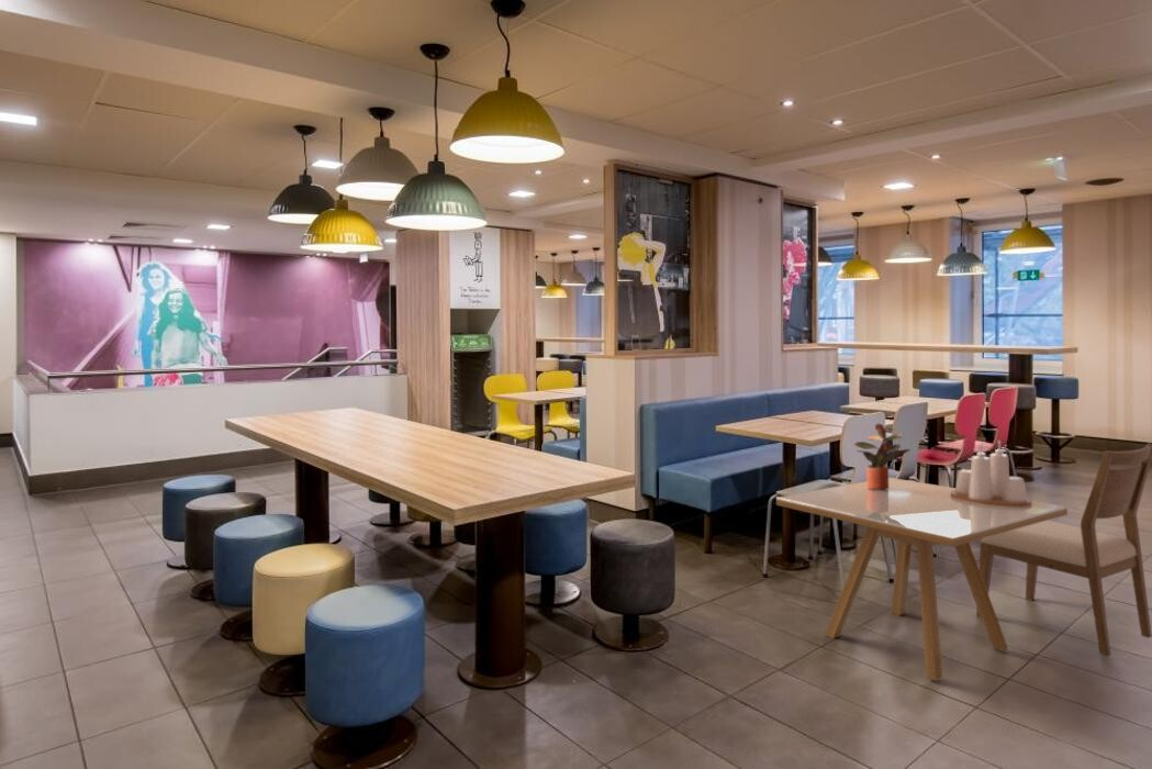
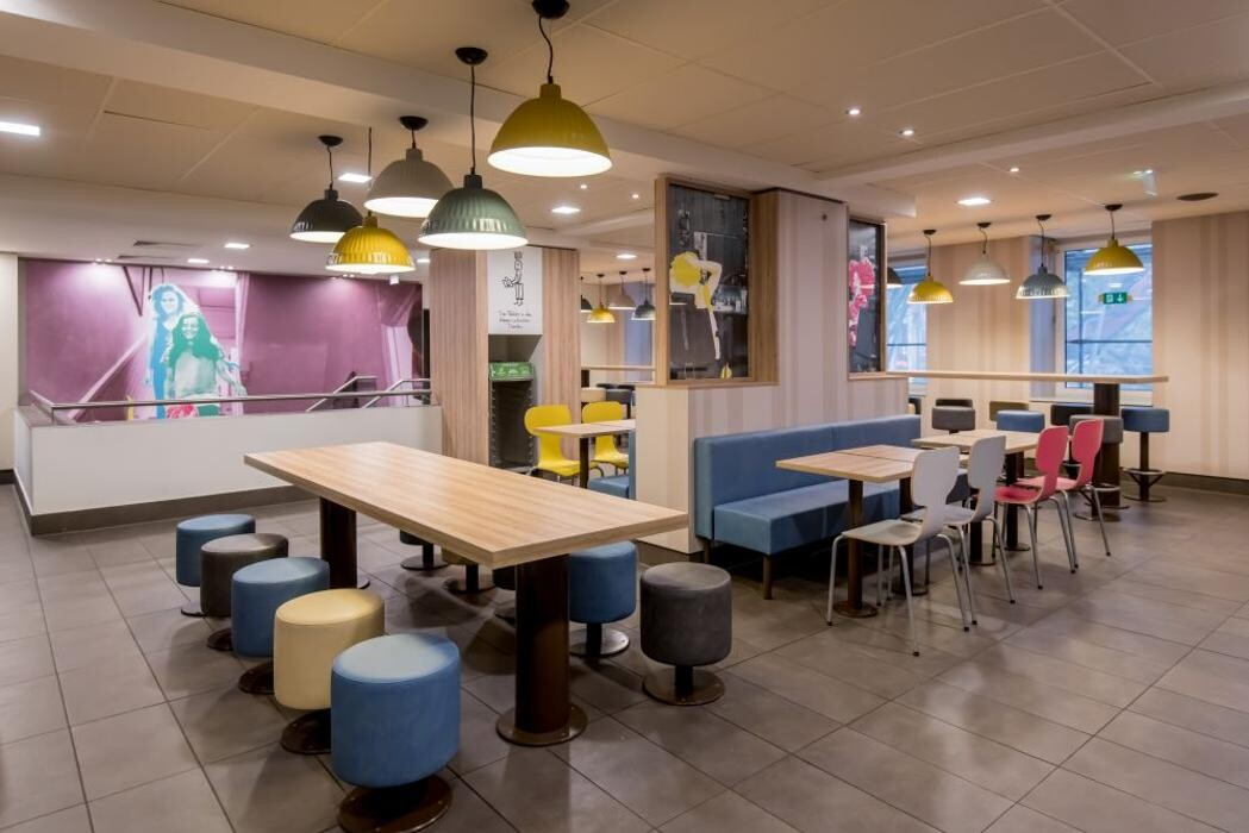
- chair (1066, 534)
- potted plant (882, 454)
- condiment set (989, 469)
- dining table (919, 572)
